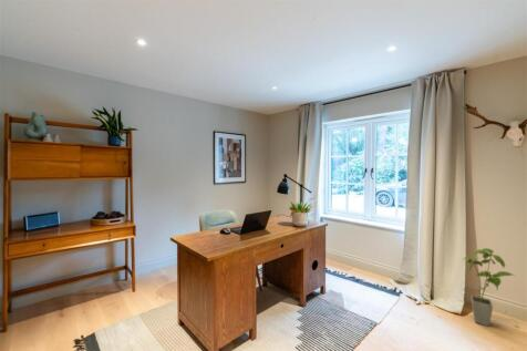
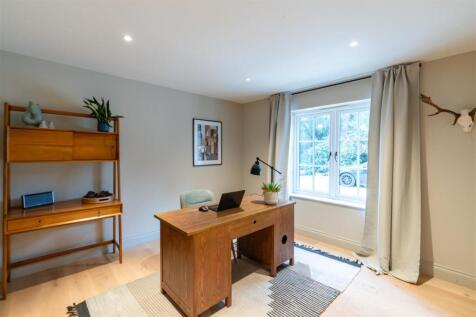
- house plant (487, 286)
